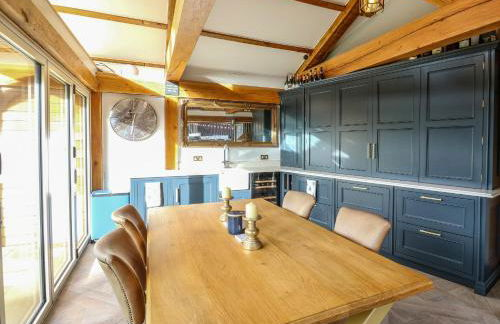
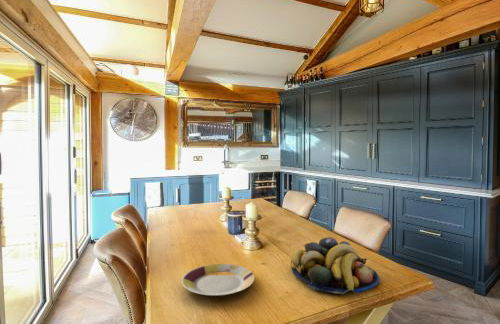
+ fruit bowl (334, 258)
+ plate (218, 280)
